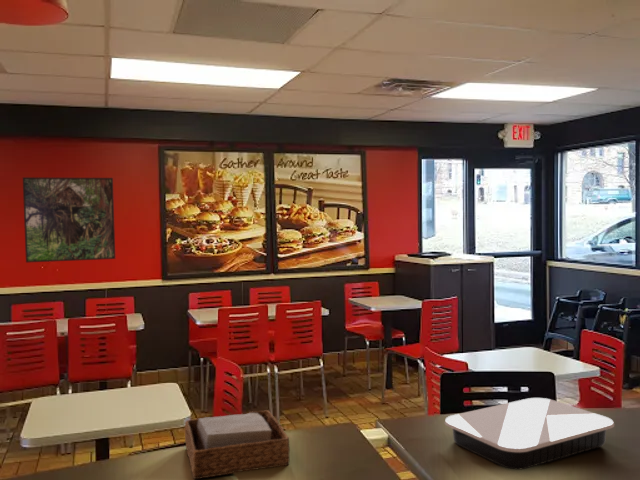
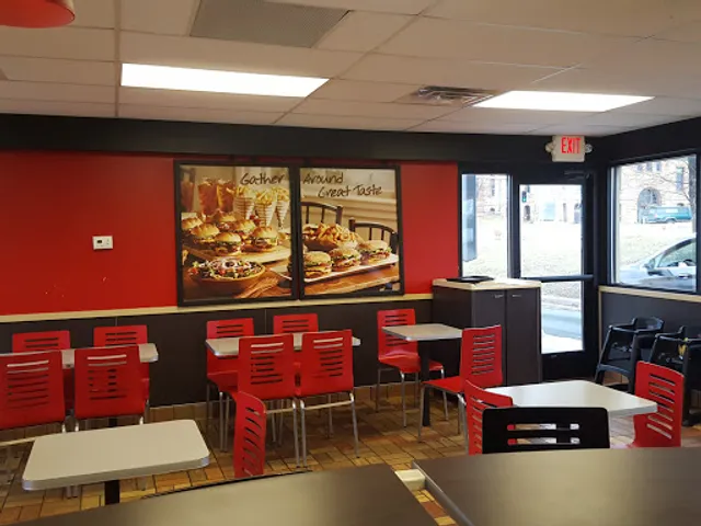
- napkin holder (234, 437)
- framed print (70, 219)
- food tray (528, 431)
